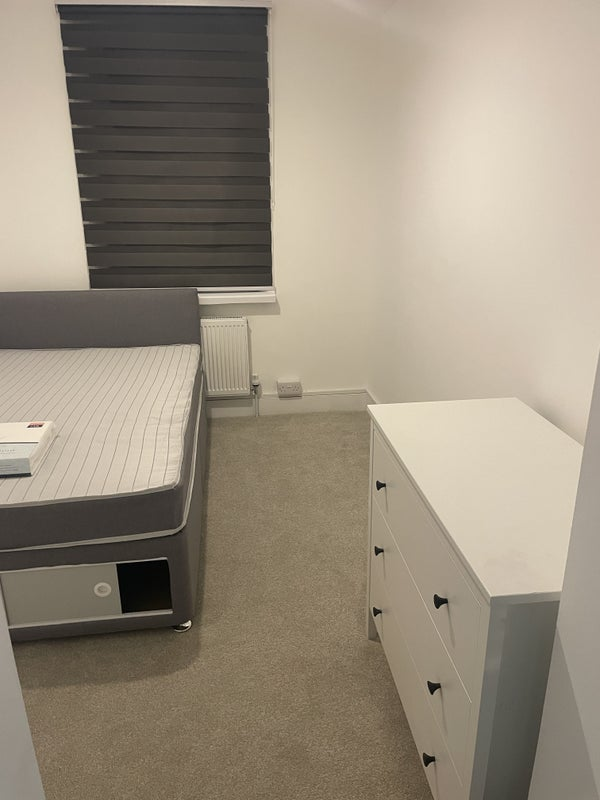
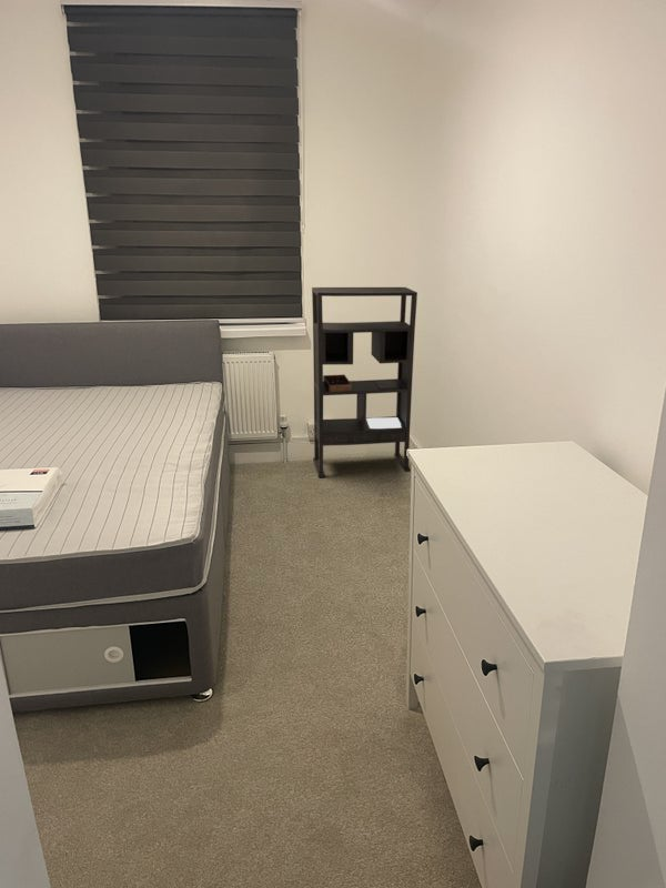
+ bookshelf (362, 381)
